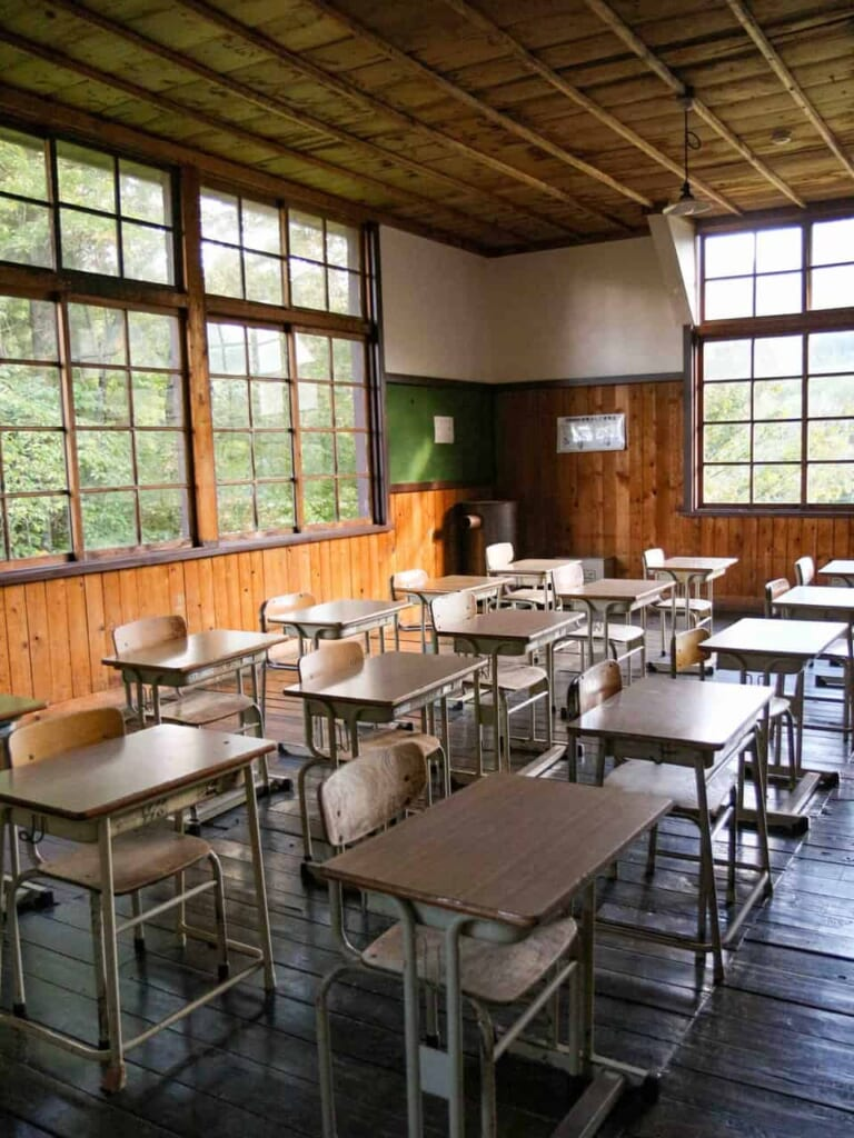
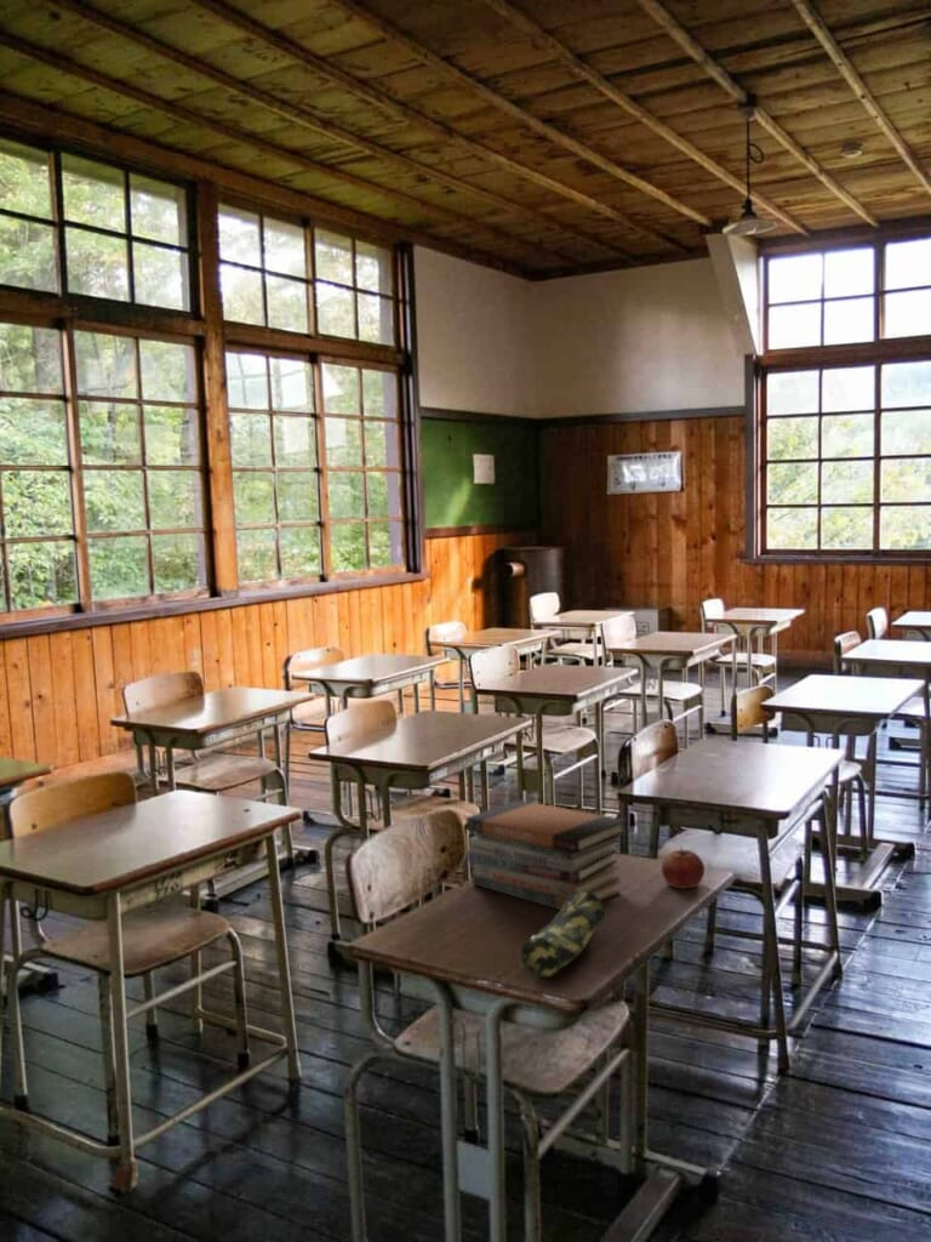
+ book stack (543, 853)
+ apple (682, 864)
+ pencil case (564, 933)
